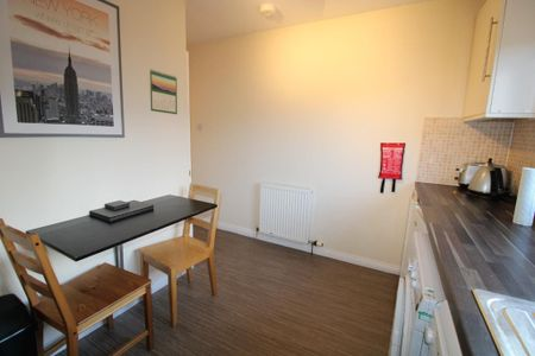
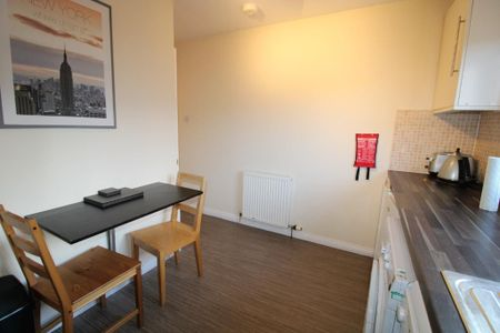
- calendar (164, 93)
